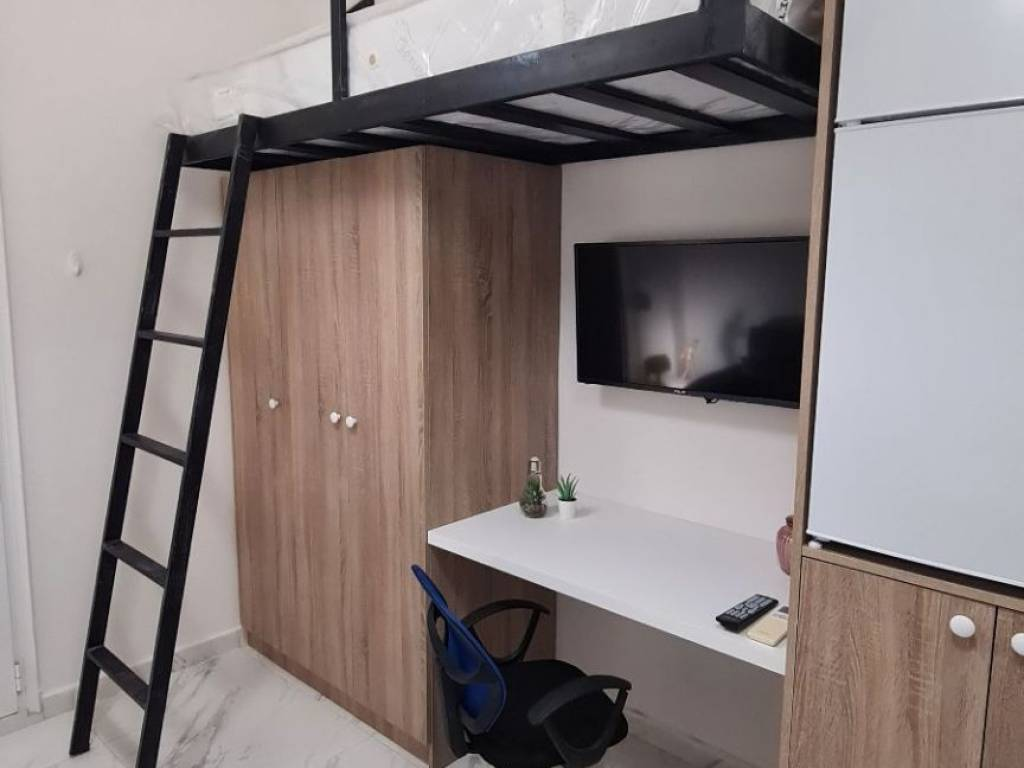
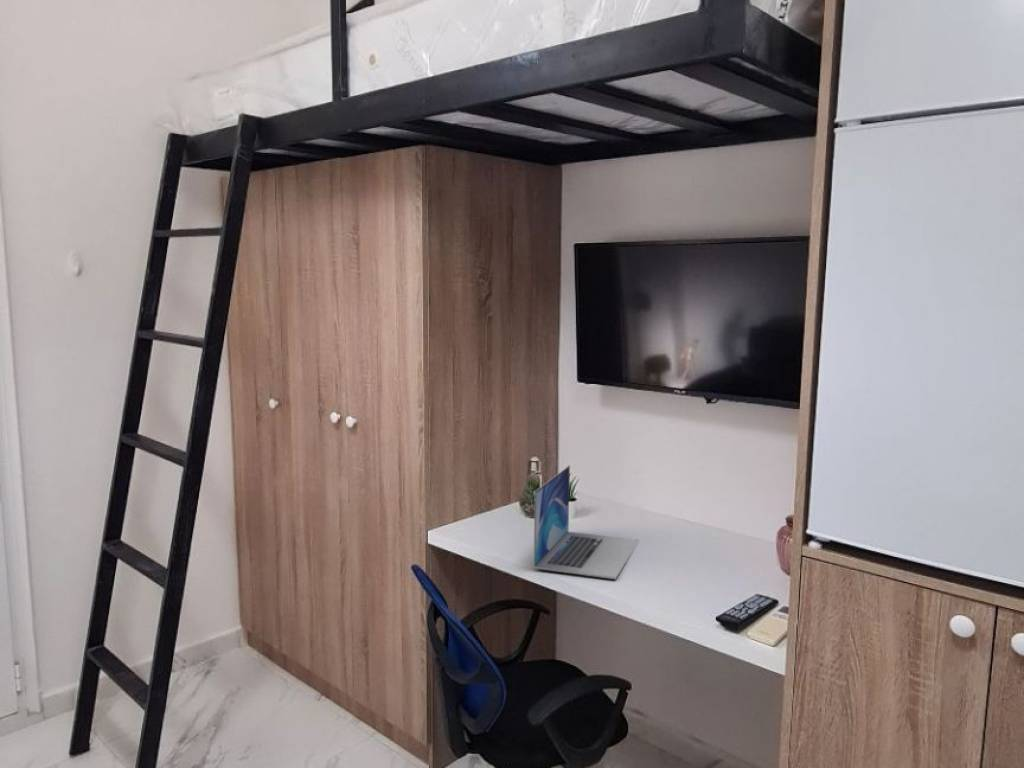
+ laptop (590, 534)
